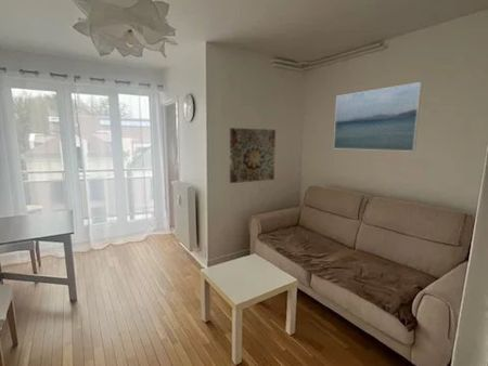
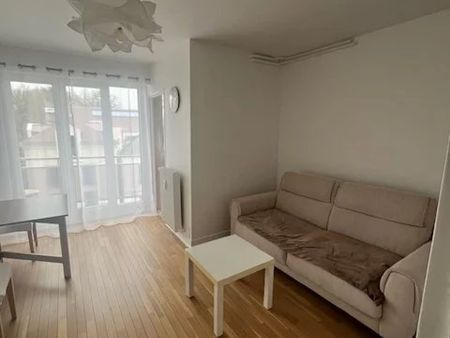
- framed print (371, 120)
- wall art (253, 155)
